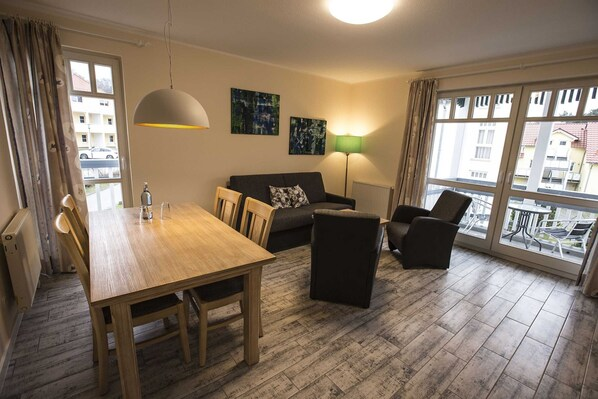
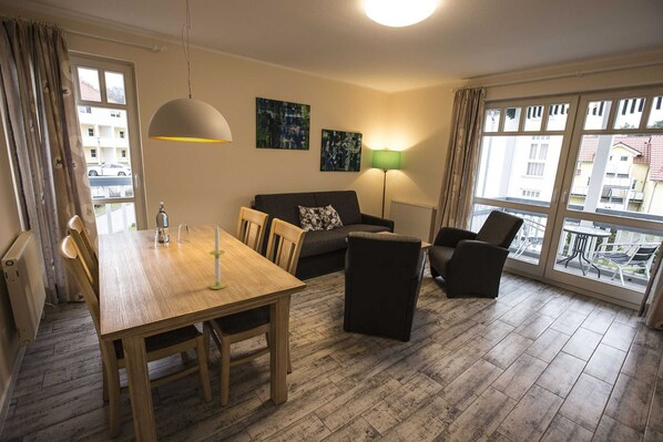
+ candle (216, 255)
